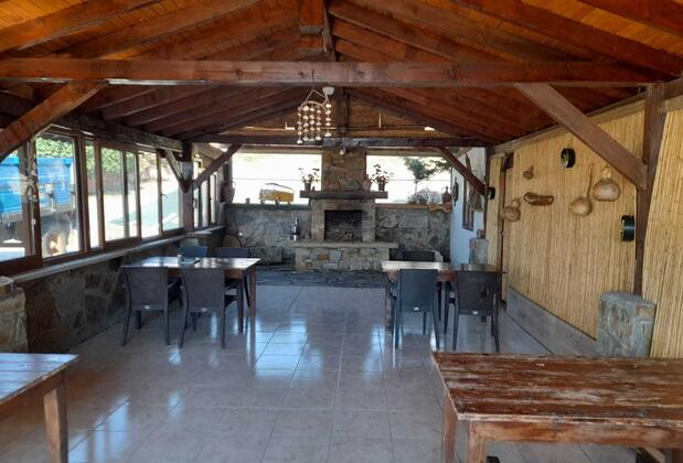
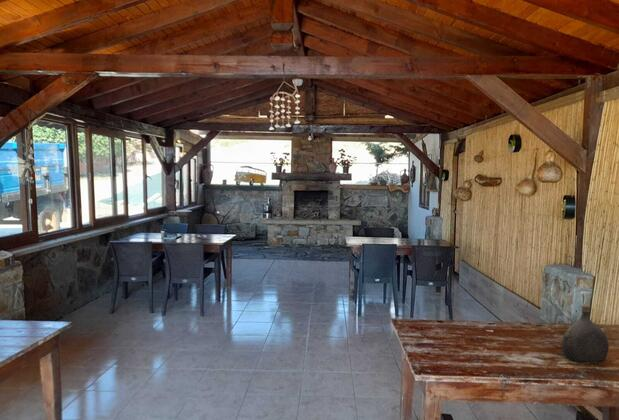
+ water jug (585, 332)
